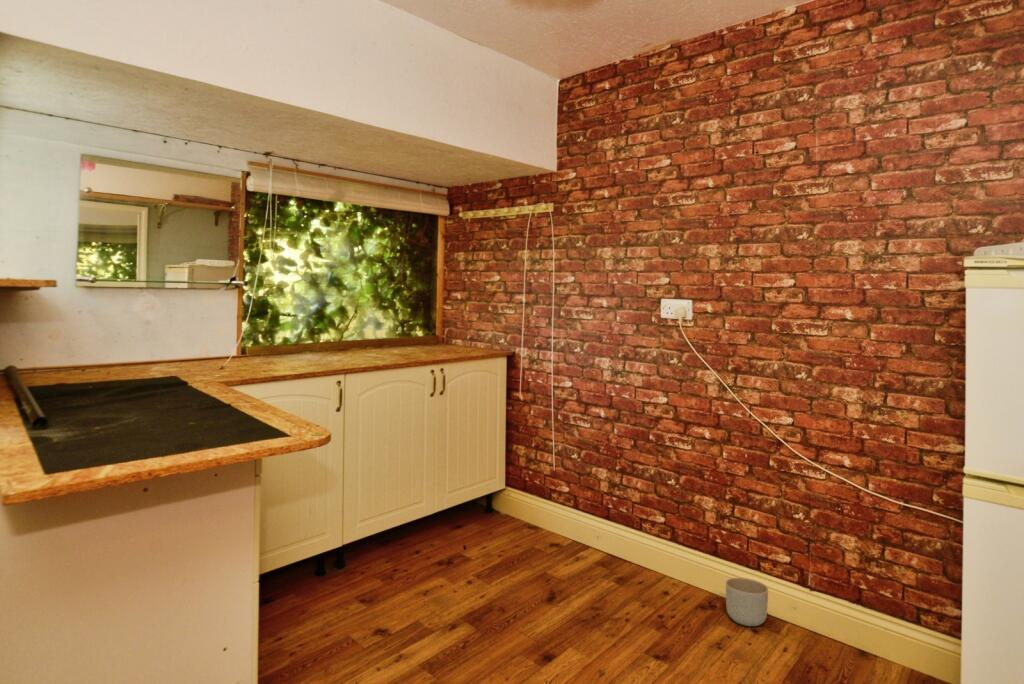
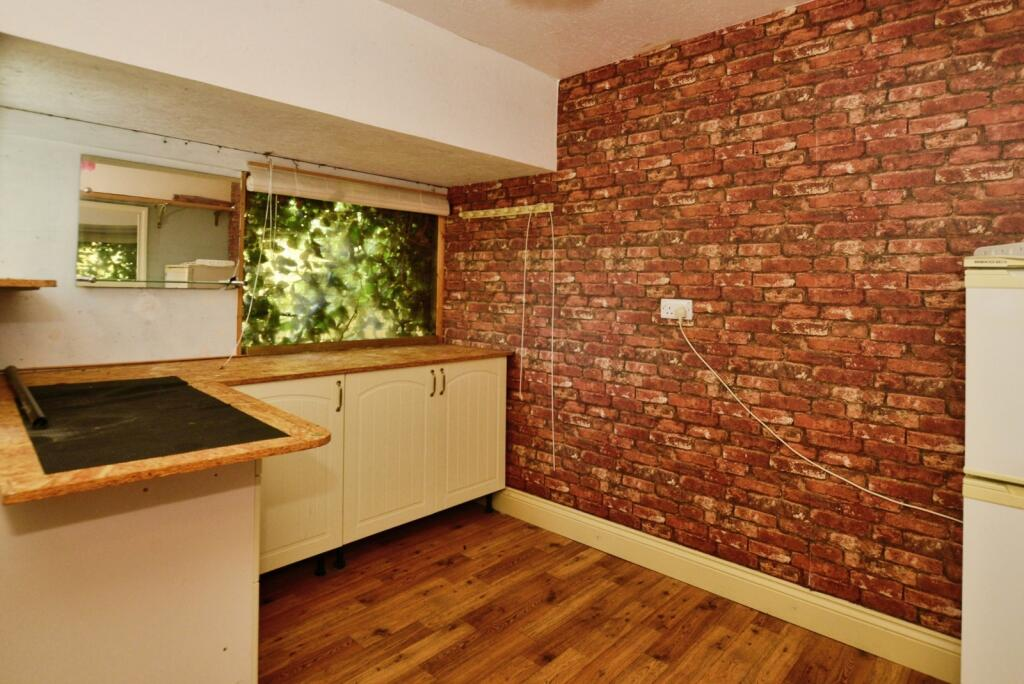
- planter (746, 603)
